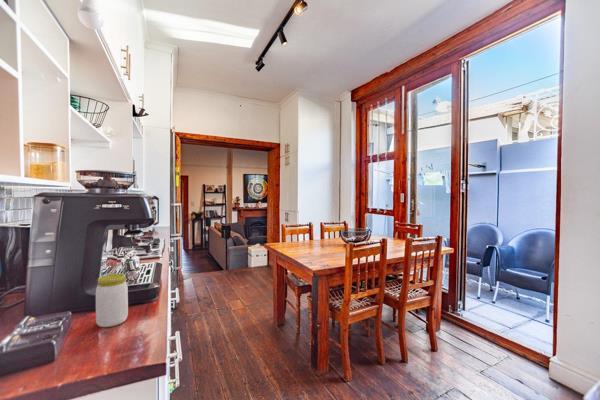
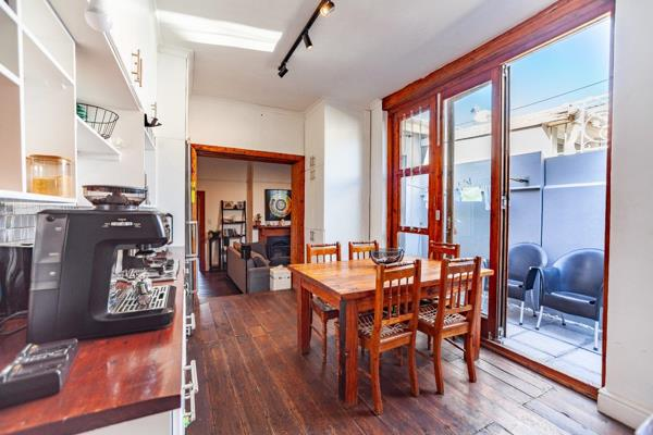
- jar (112, 299)
